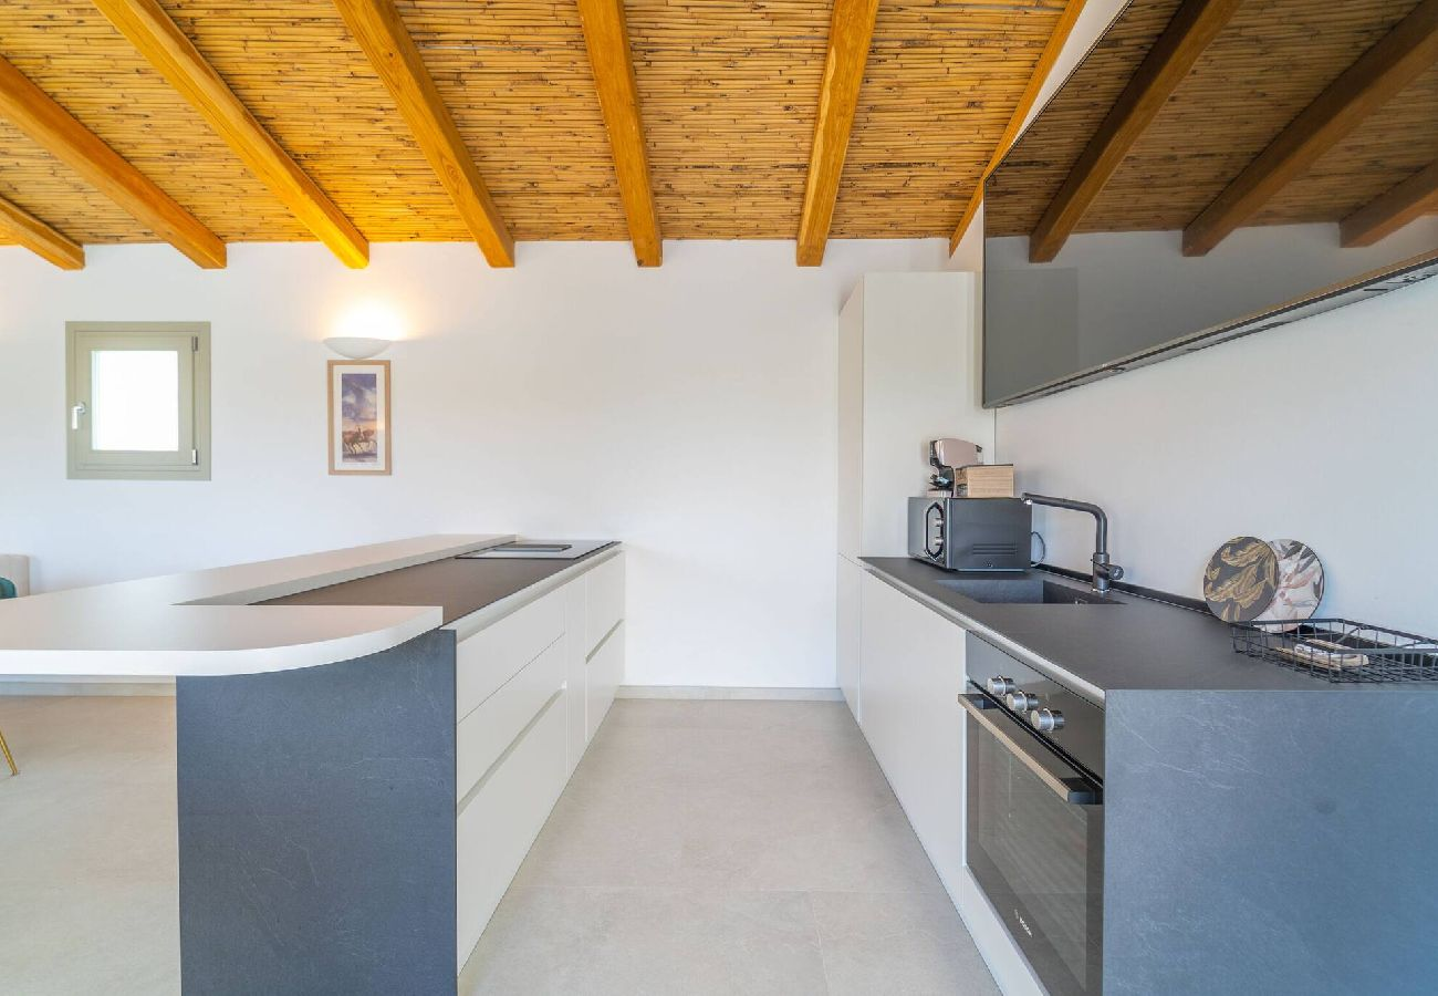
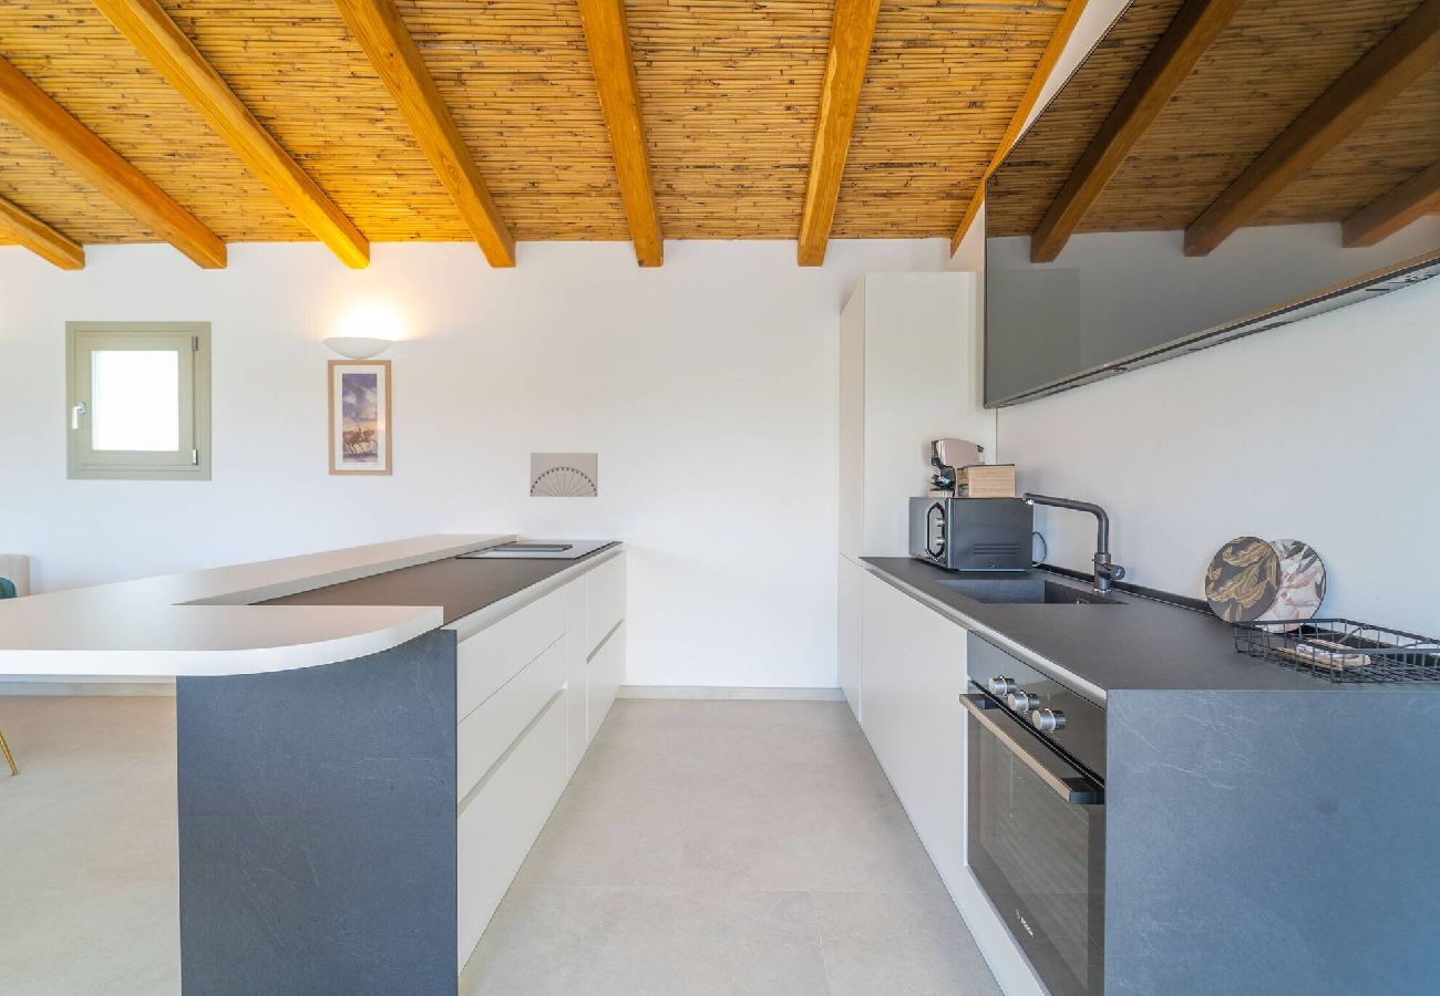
+ wall art (564, 475)
